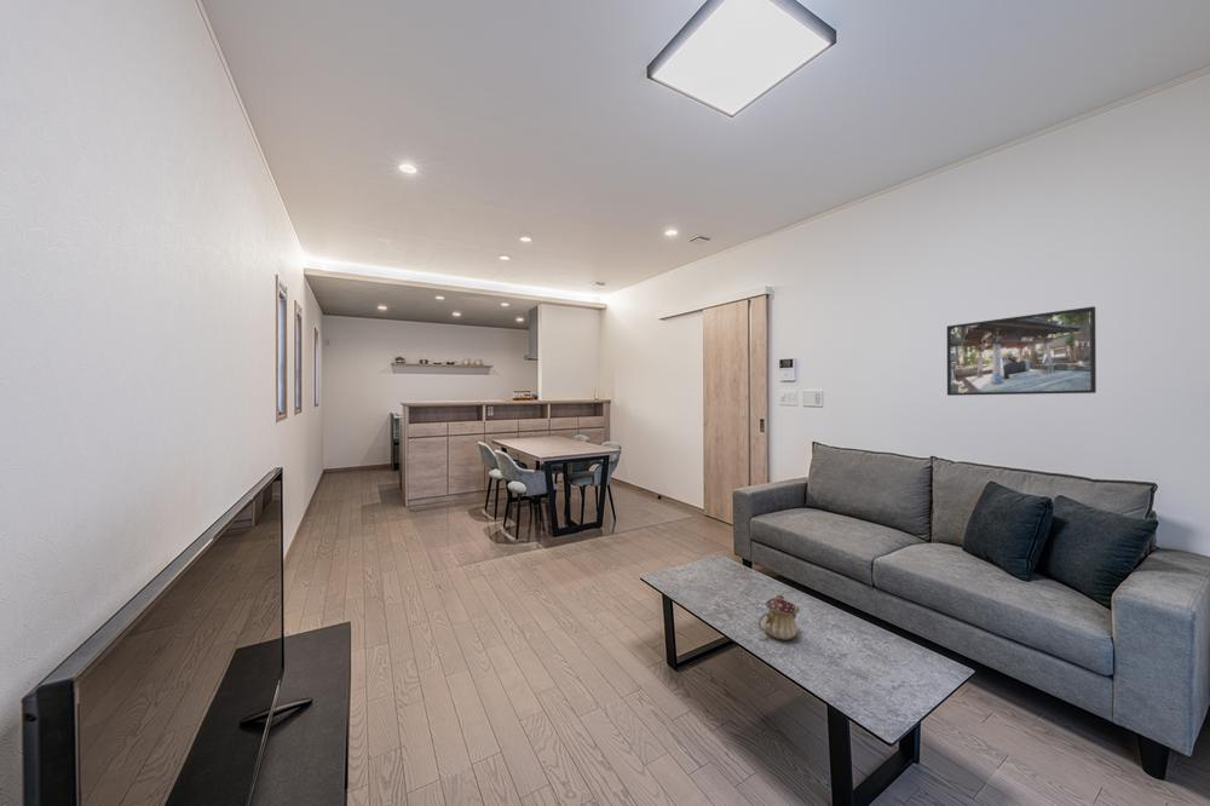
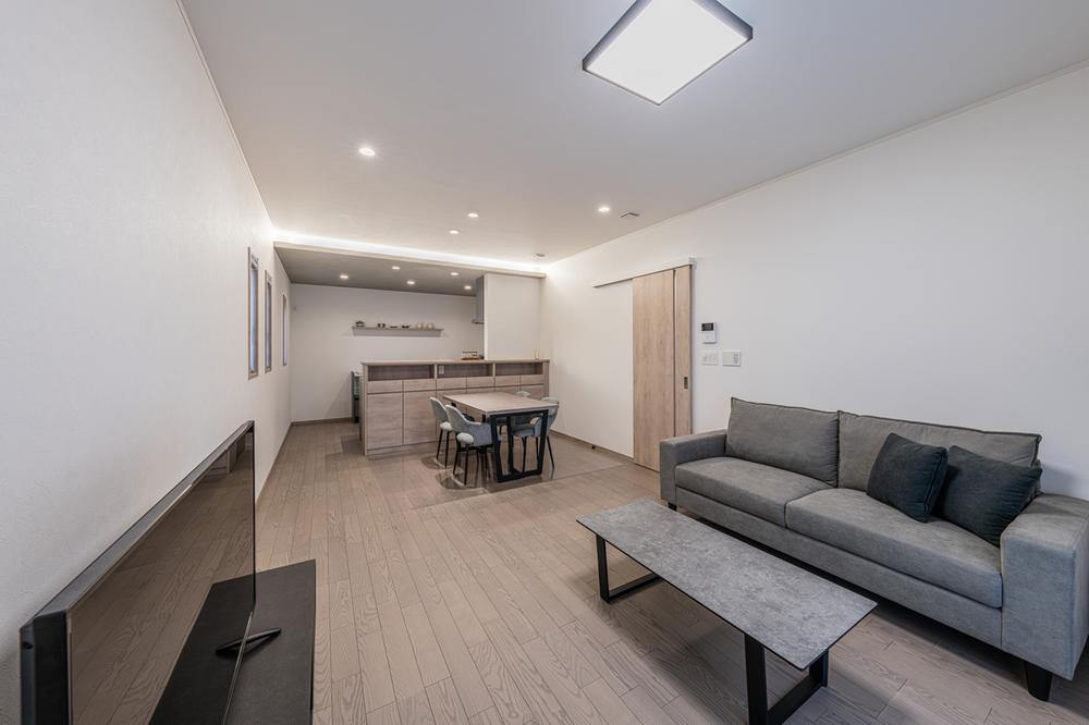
- teapot (778, 614)
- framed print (1013, 356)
